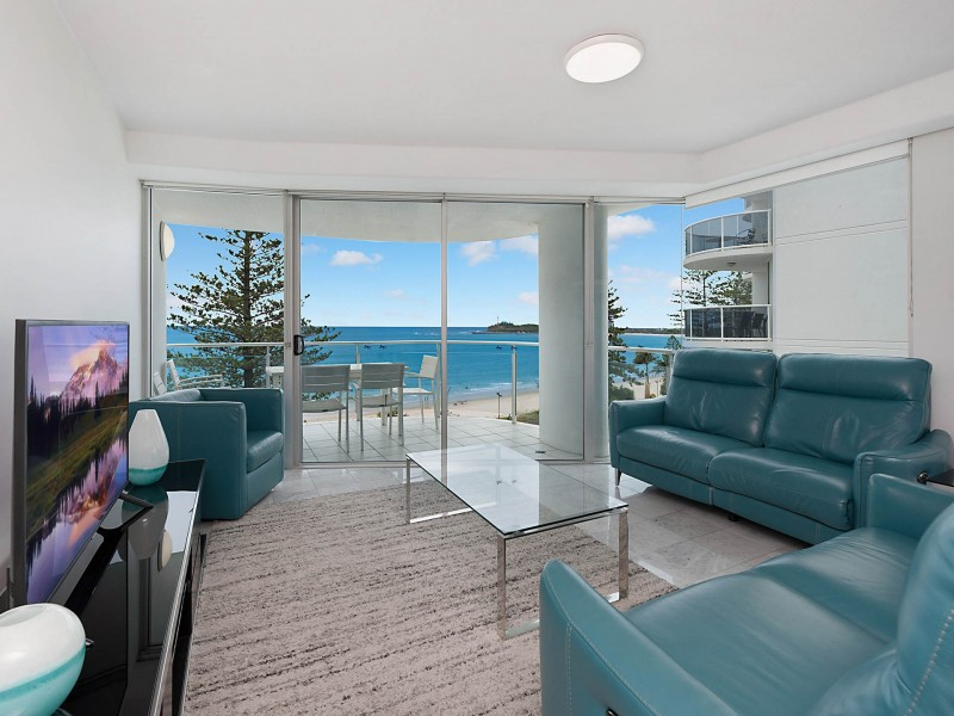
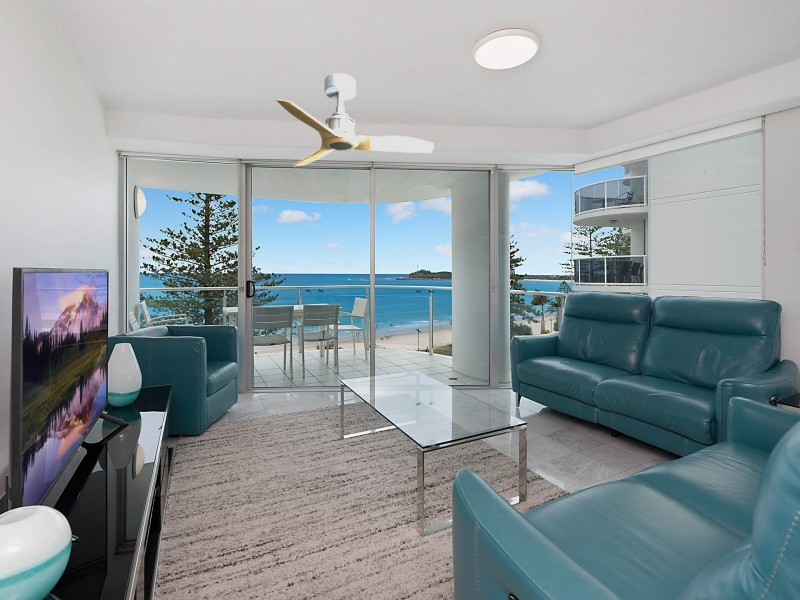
+ ceiling fan (352, 119)
